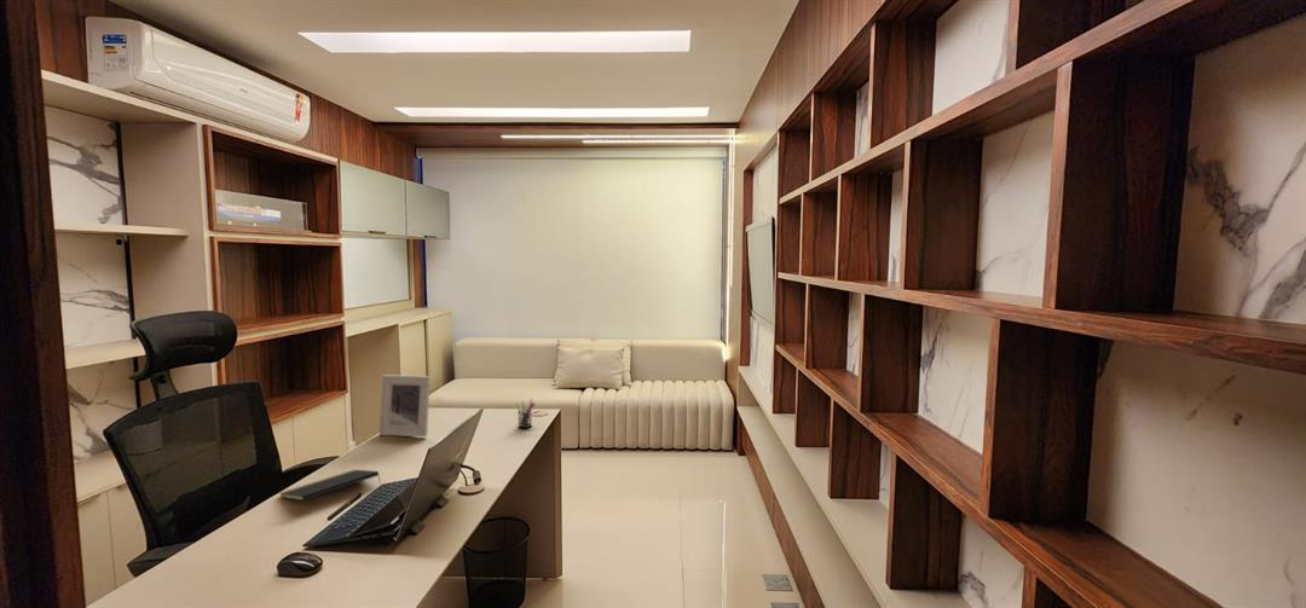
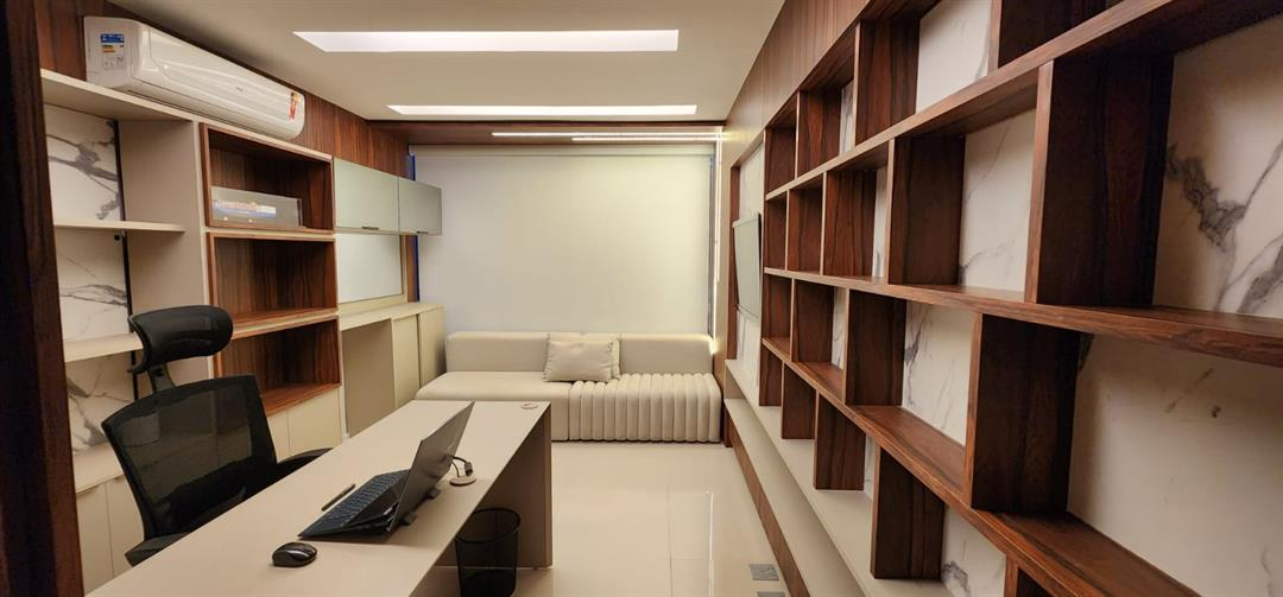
- notepad (330, 483)
- picture frame (406, 404)
- pen holder (525, 412)
